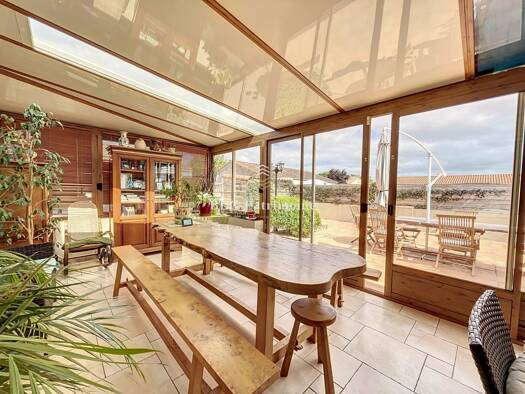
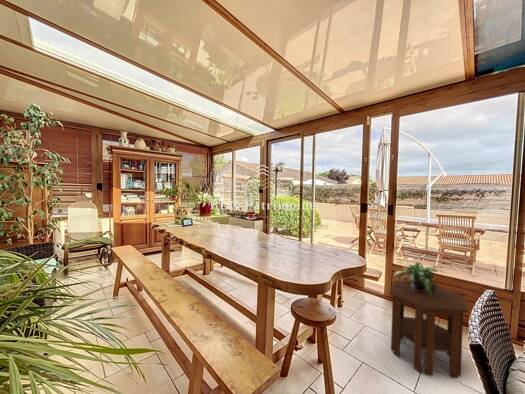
+ side table (424, 323)
+ potted plant (417, 274)
